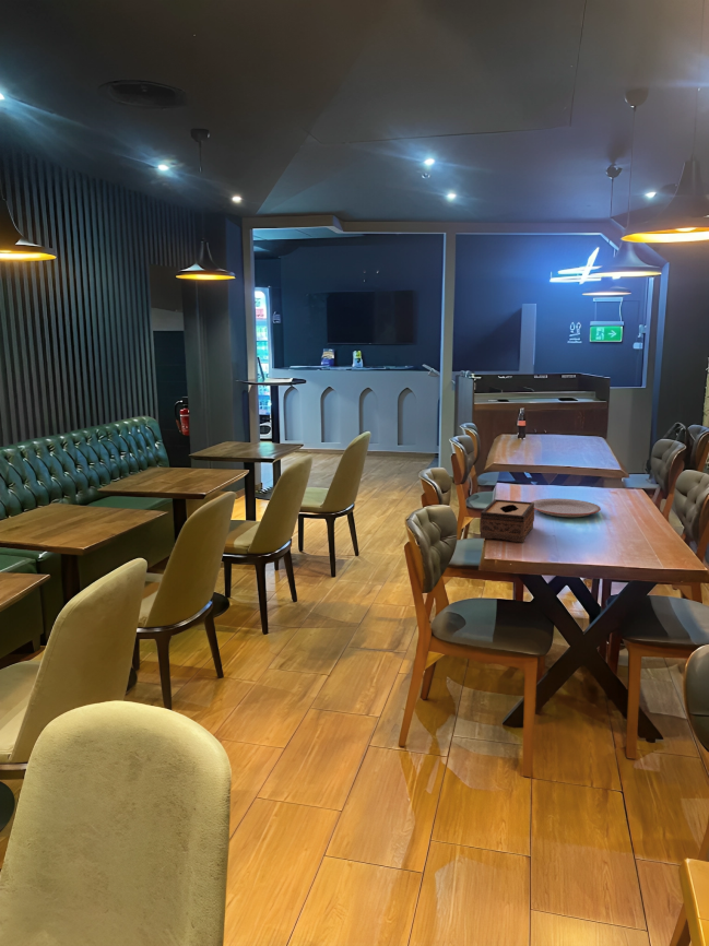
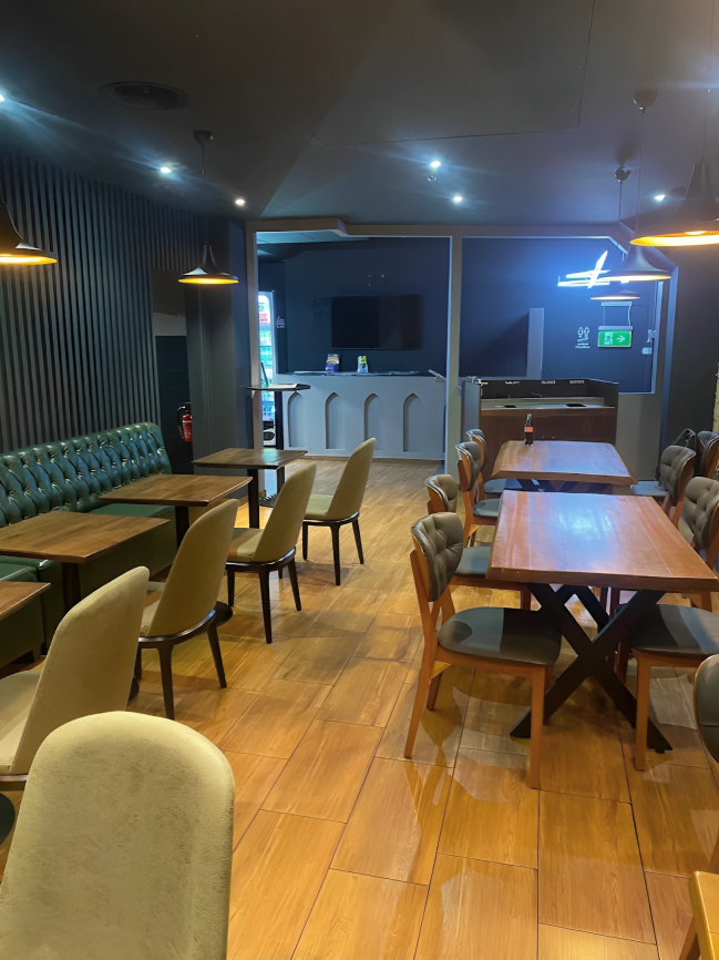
- plate (564, 508)
- tissue box (507, 519)
